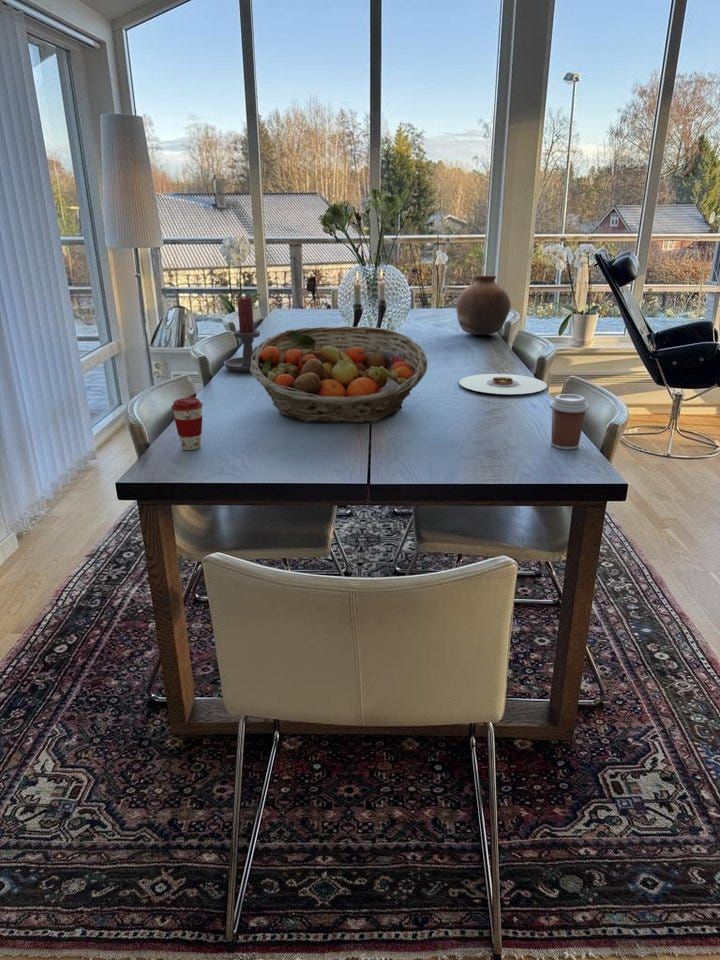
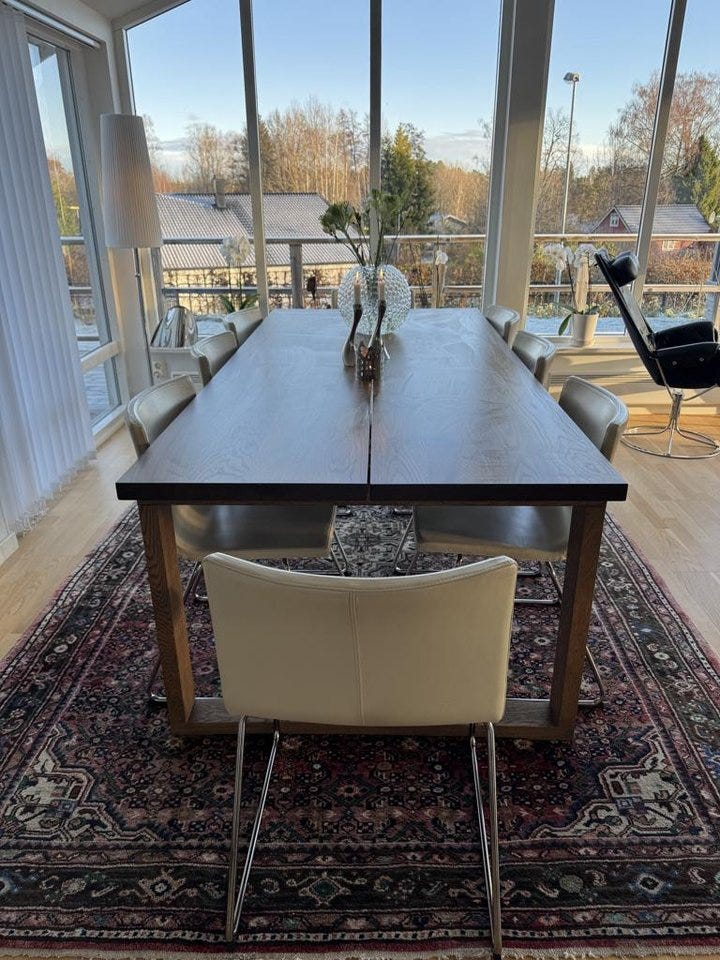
- pottery (483, 305)
- coffee cup (188, 424)
- fruit basket (338, 373)
- plate (502, 380)
- coffee cup (567, 421)
- candle holder (249, 331)
